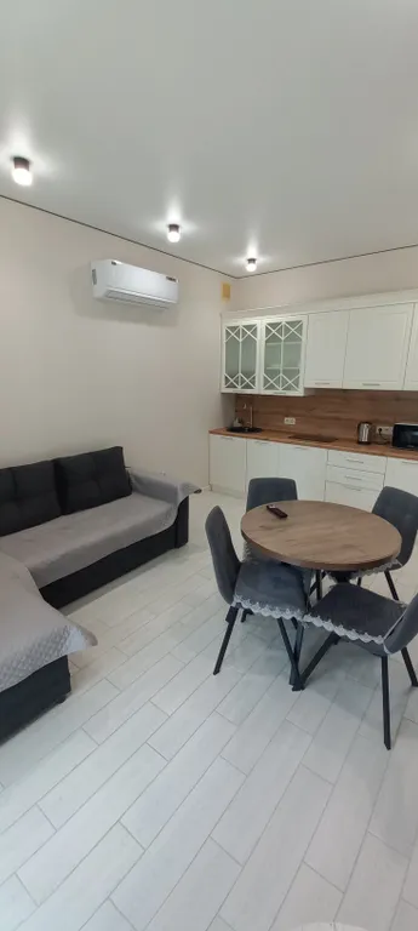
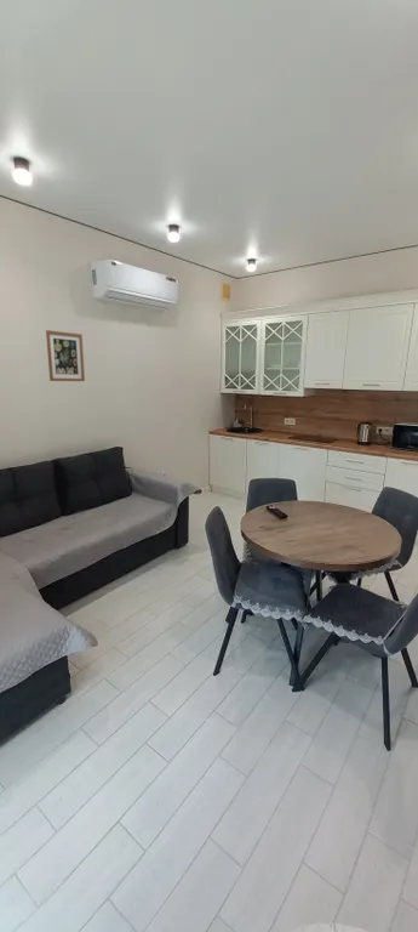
+ wall art (65, 357)
